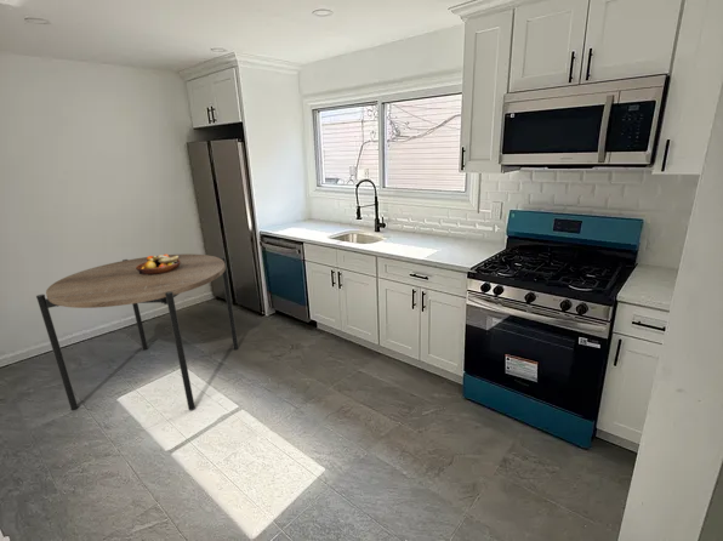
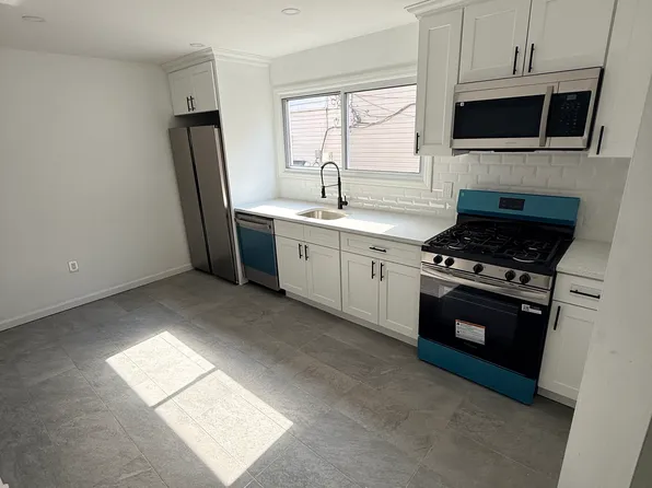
- fruit bowl (158, 261)
- dining table (143, 330)
